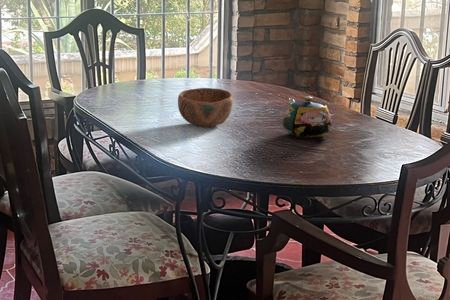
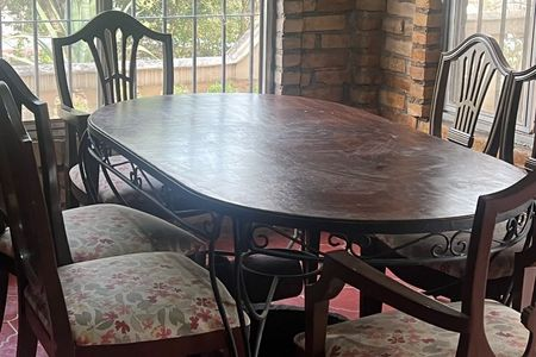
- teapot (306, 115)
- bowl (205, 108)
